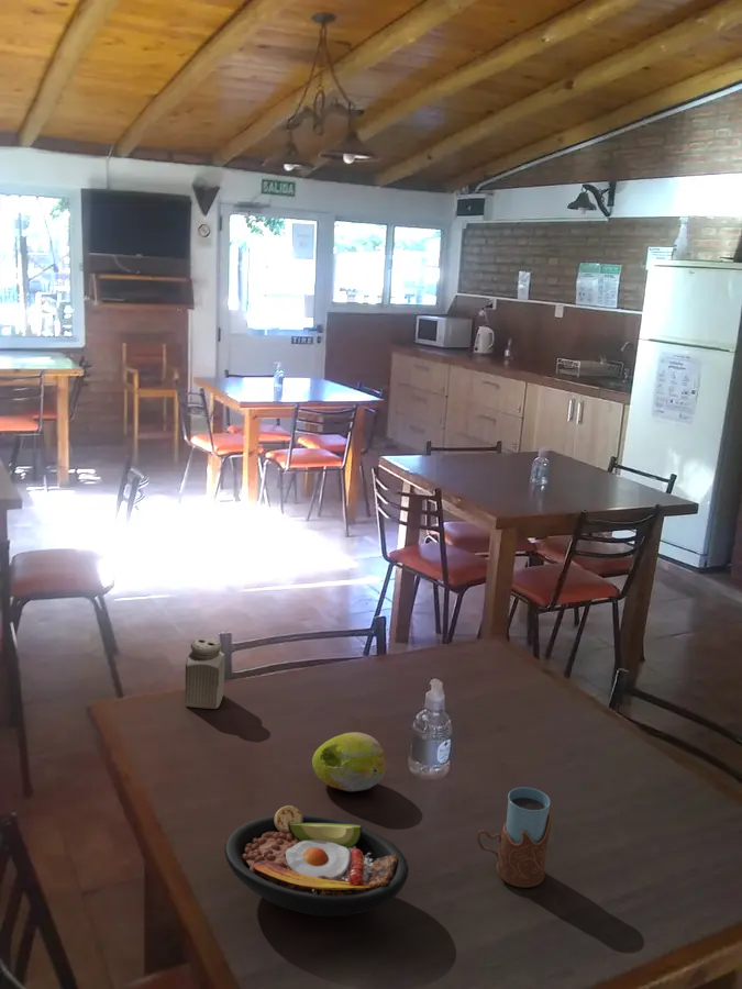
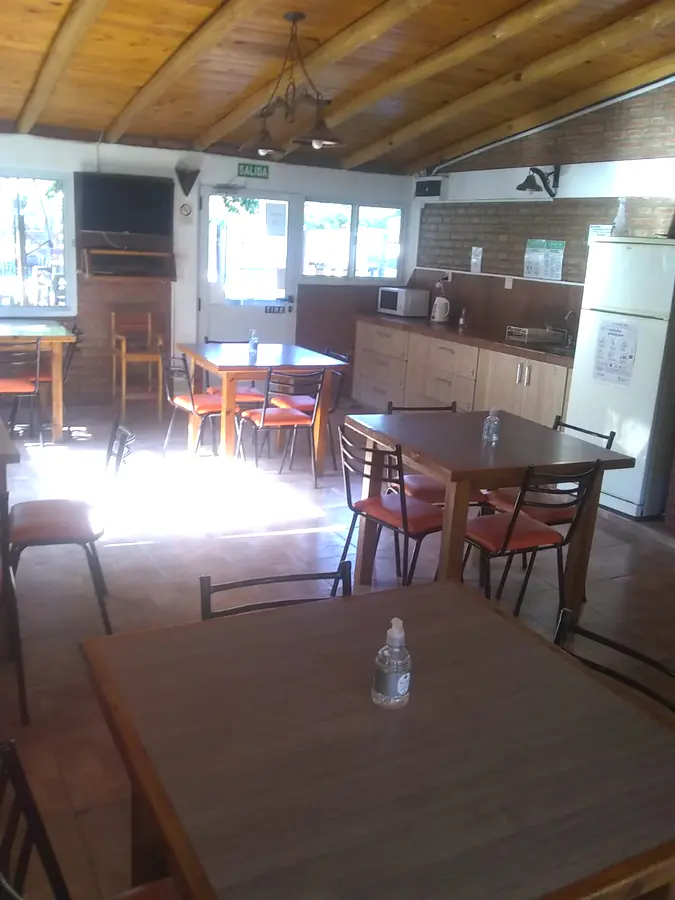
- salt shaker (204, 670)
- drinking glass (513, 834)
- fruit (347, 760)
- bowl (314, 869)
